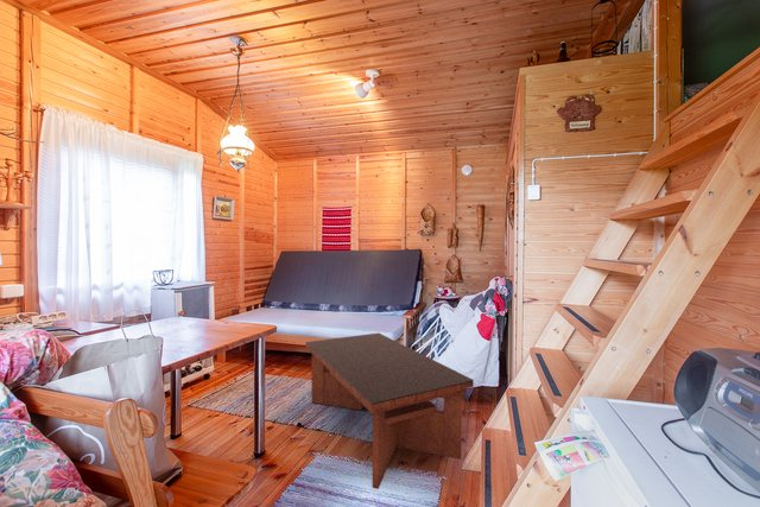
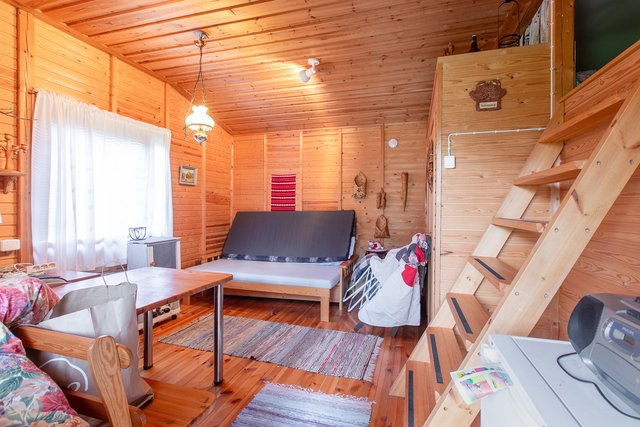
- coffee table (375, 392)
